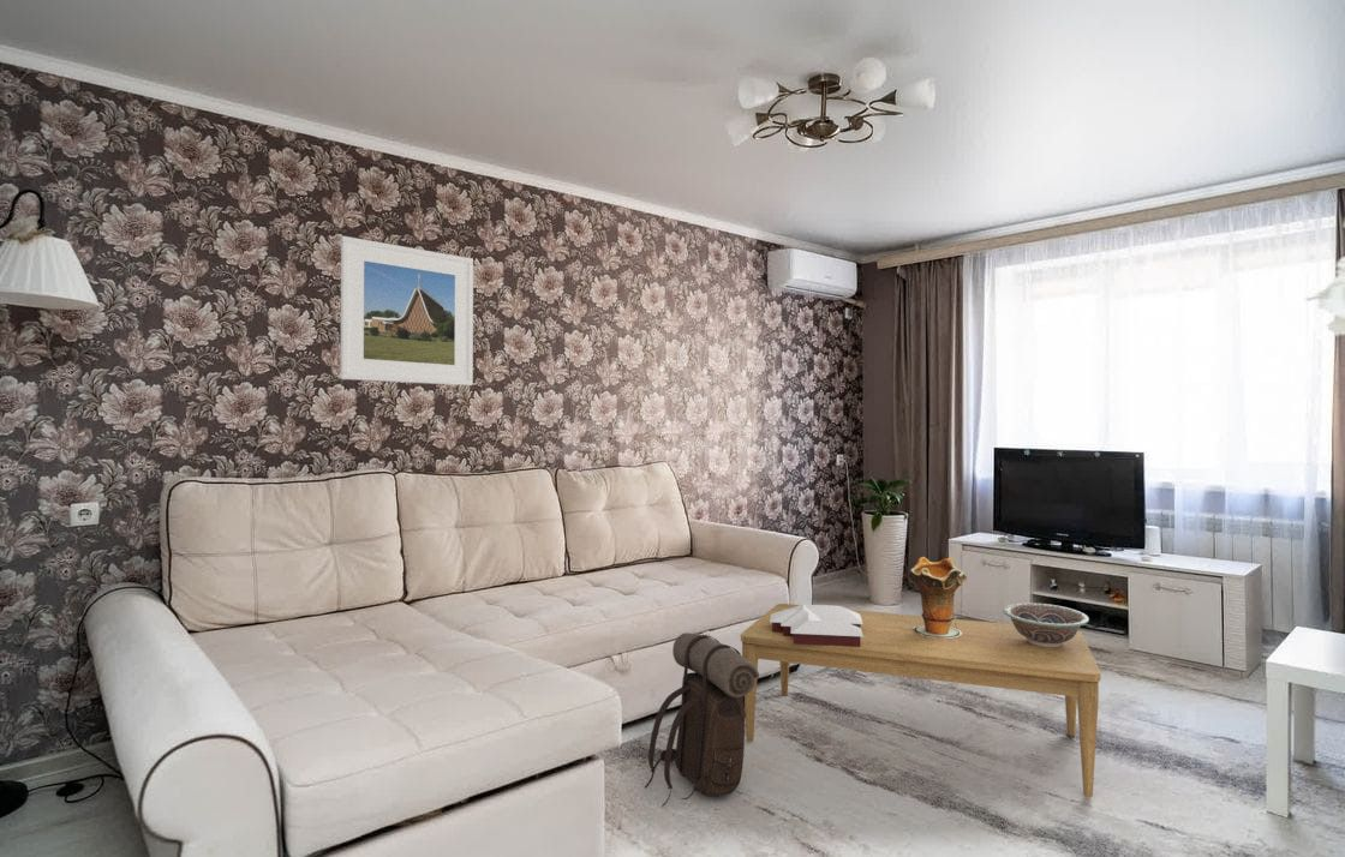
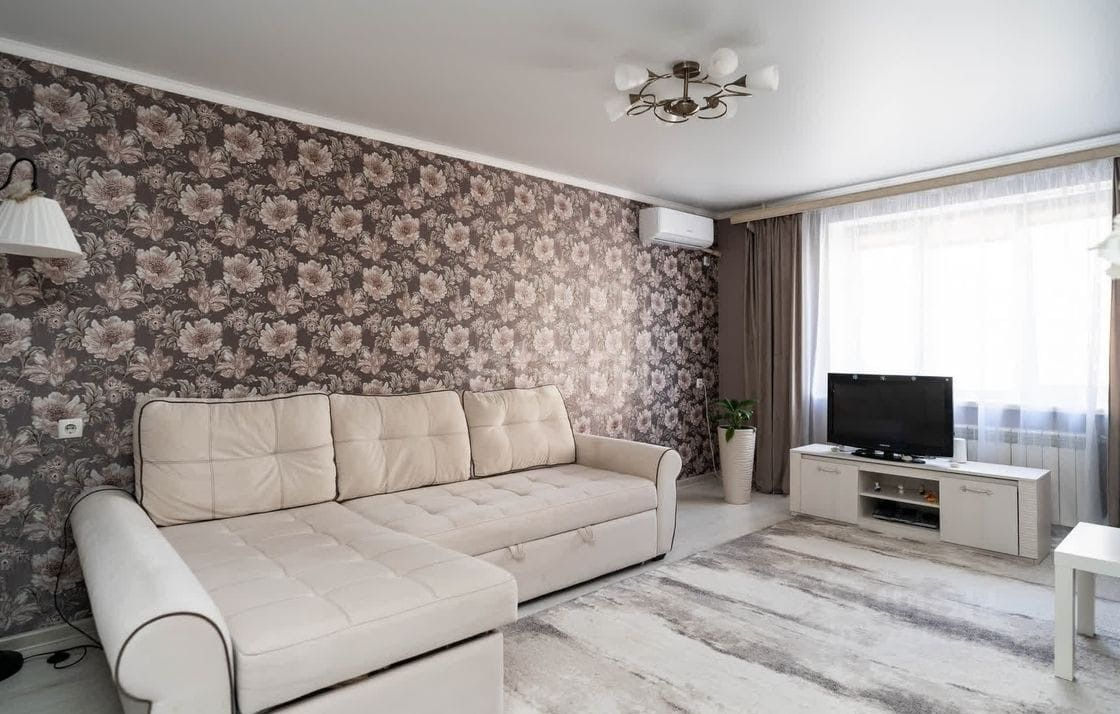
- books (815, 621)
- backpack (694, 714)
- decorative bowl (1045, 627)
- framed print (411, 314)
- coffee table (915, 677)
- decorative vase (937, 595)
